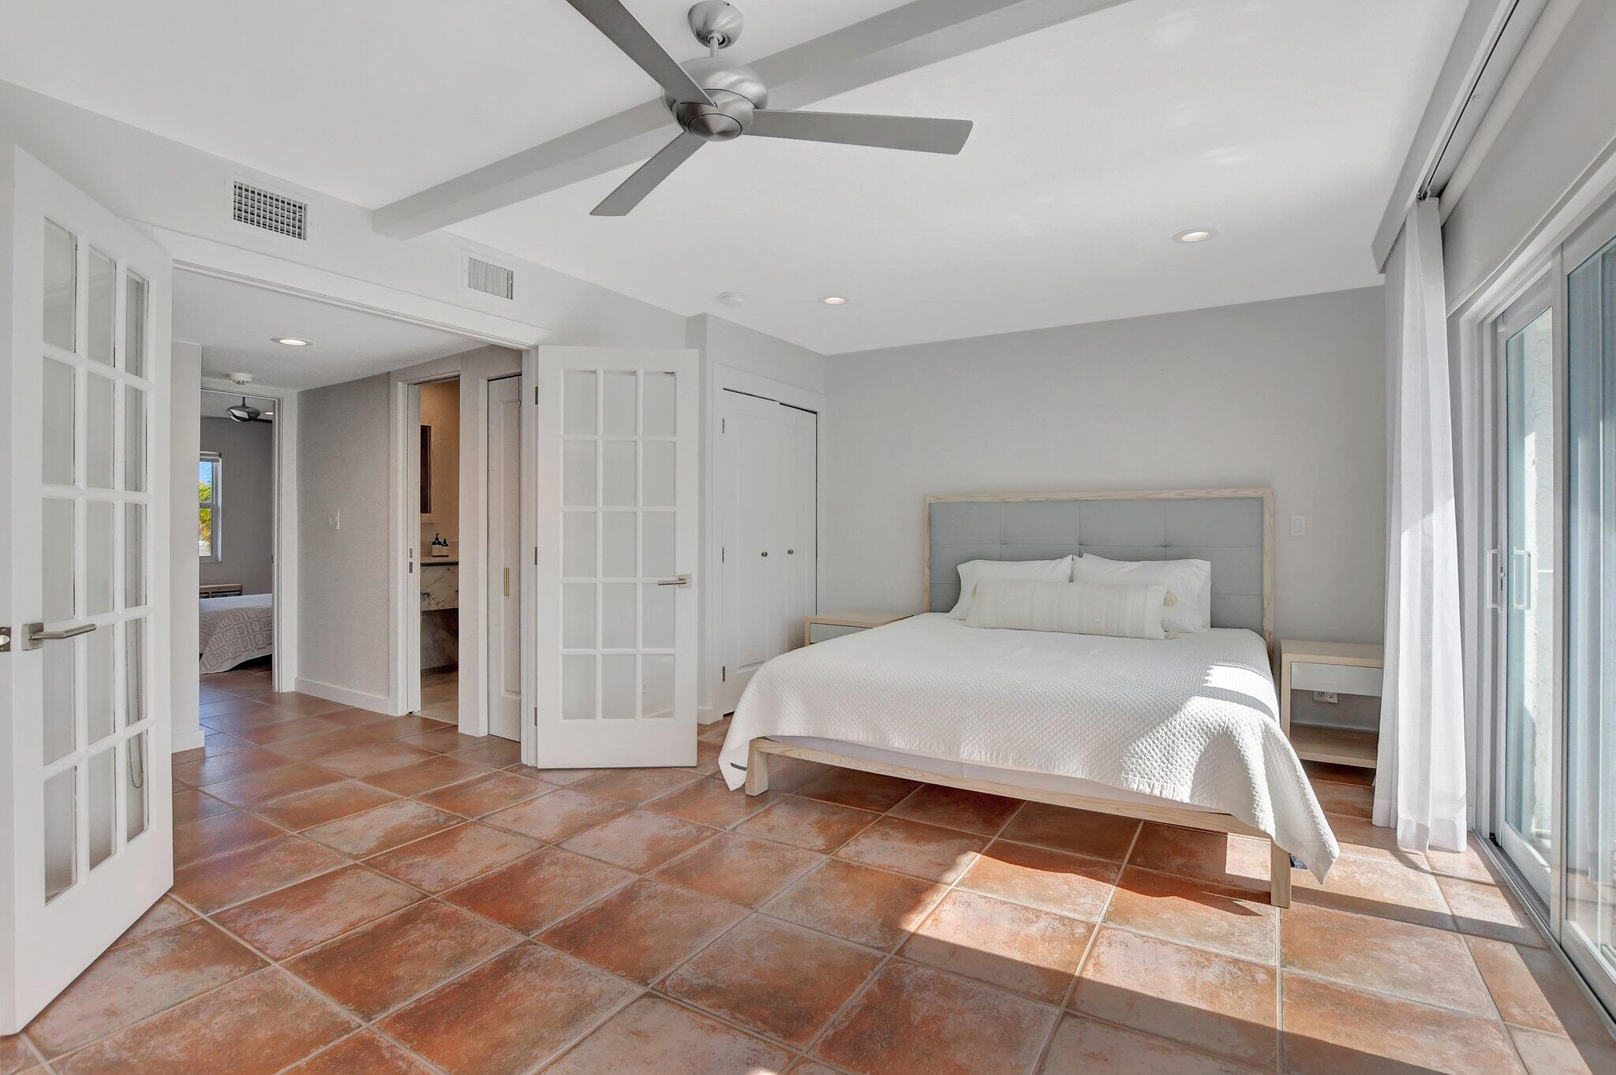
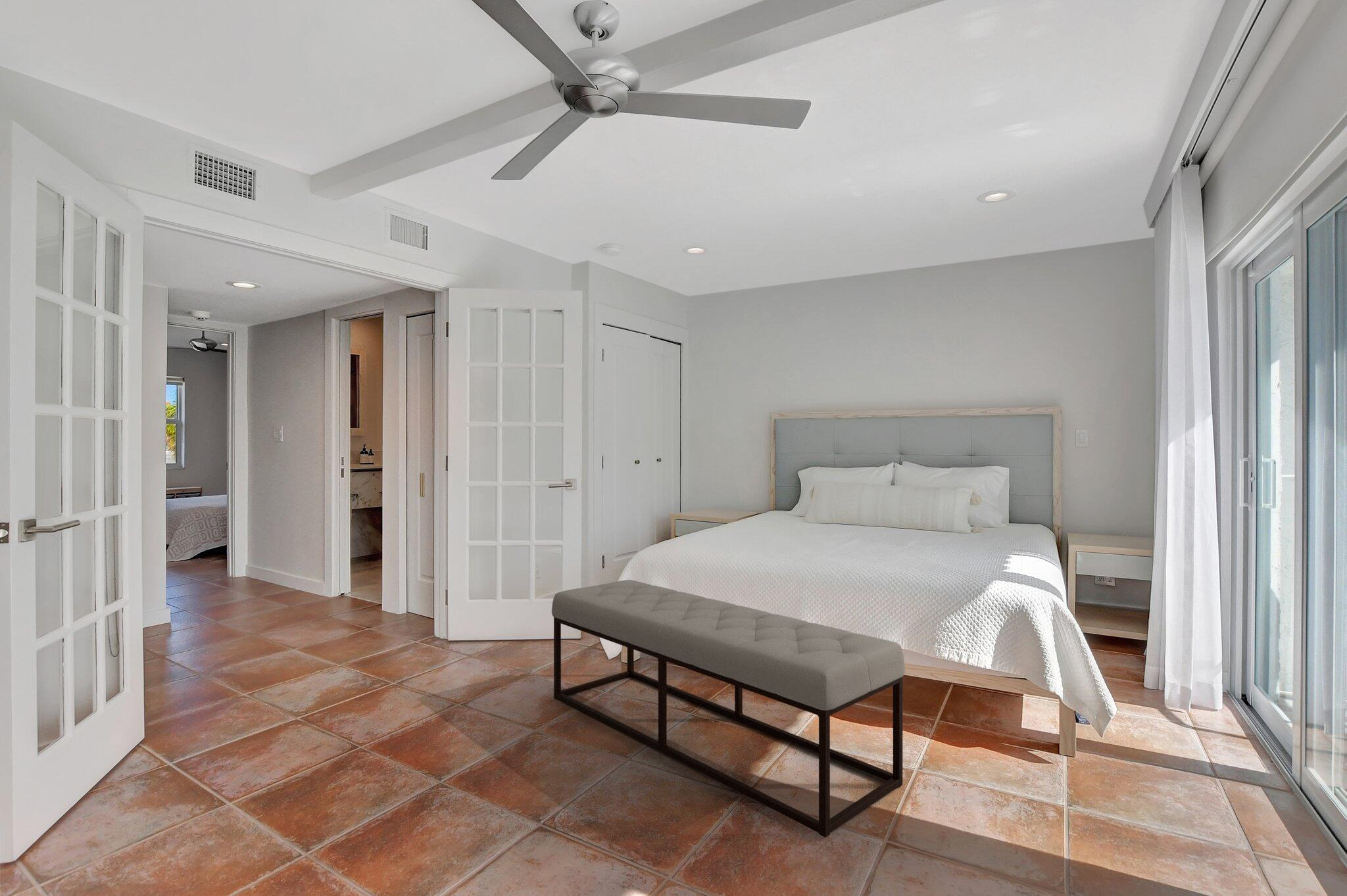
+ bench (702, 673)
